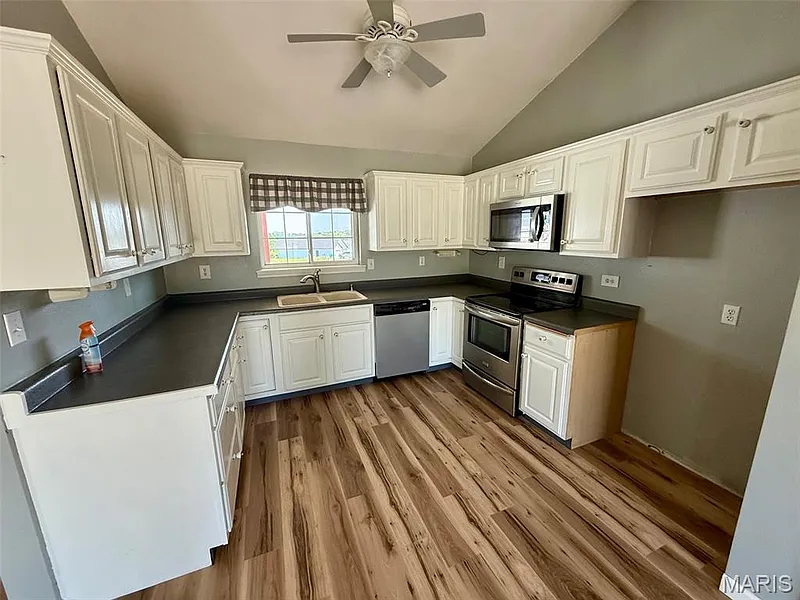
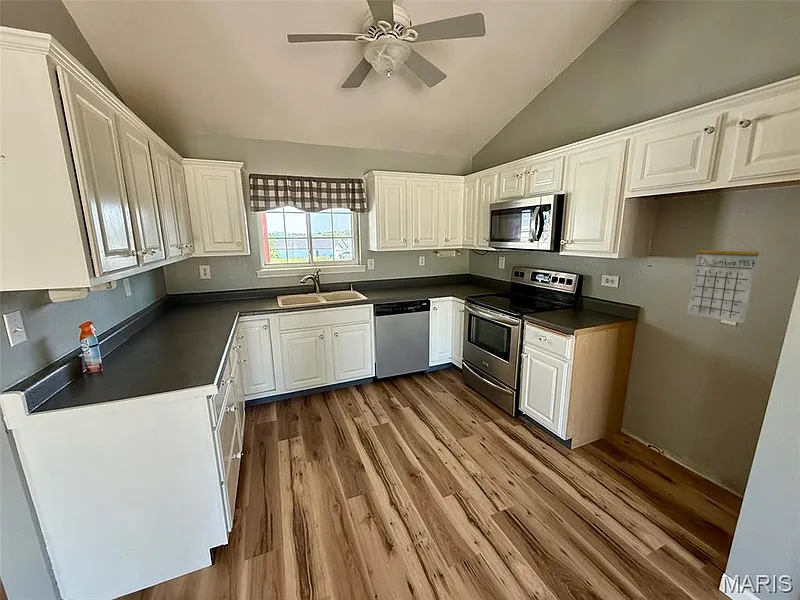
+ calendar (721, 277)
